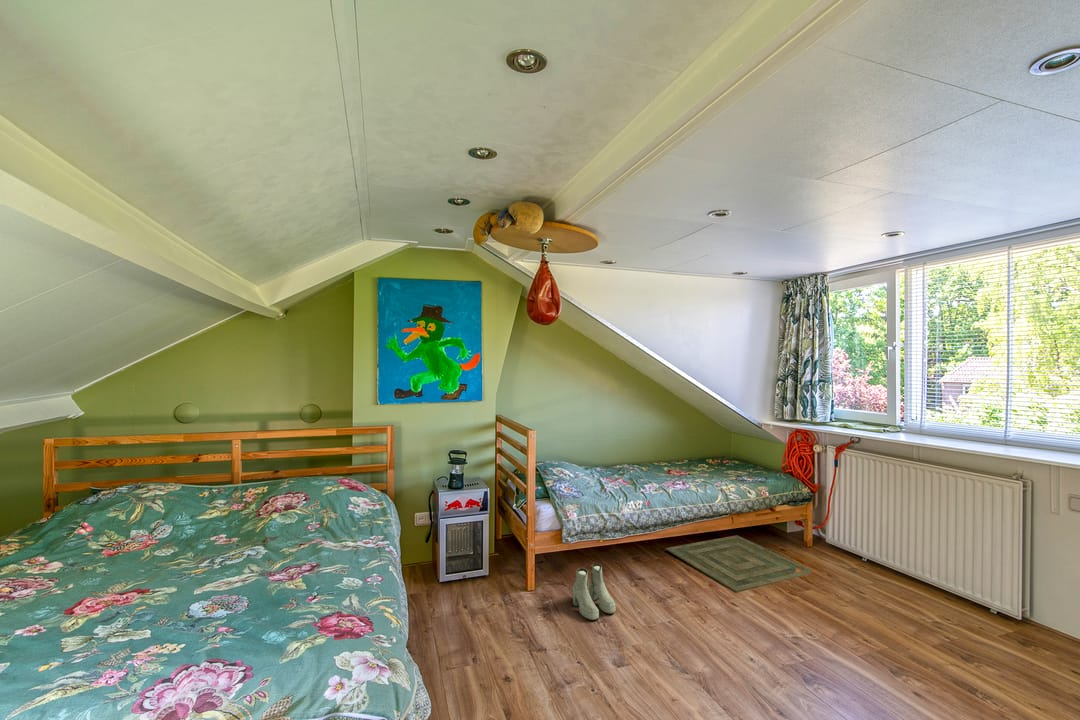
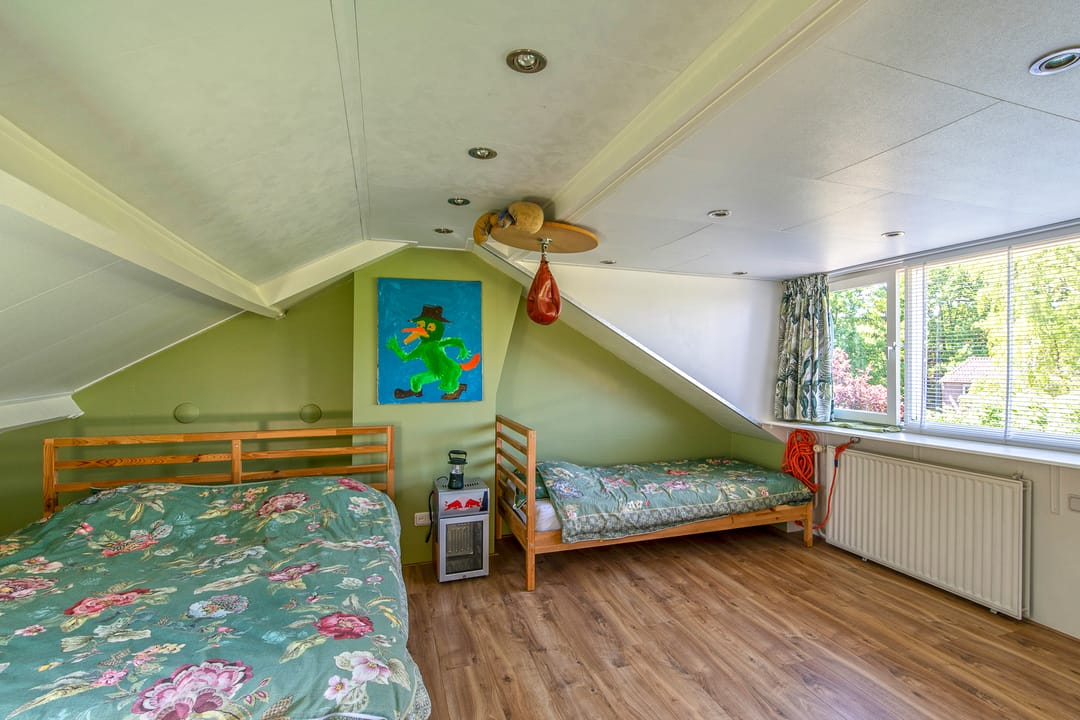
- bath mat (736, 560)
- boots (593, 589)
